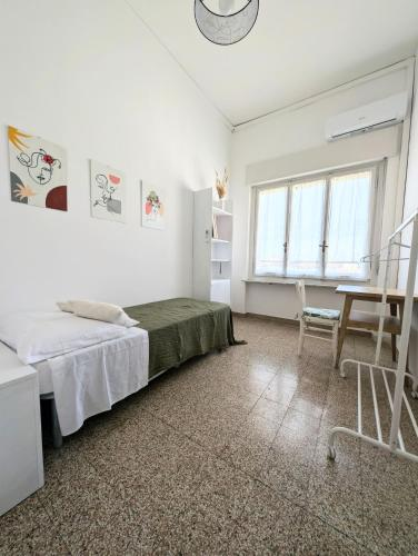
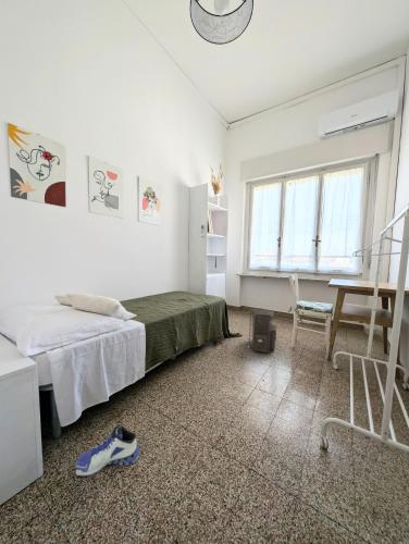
+ backpack (262, 327)
+ sneaker (110, 445)
